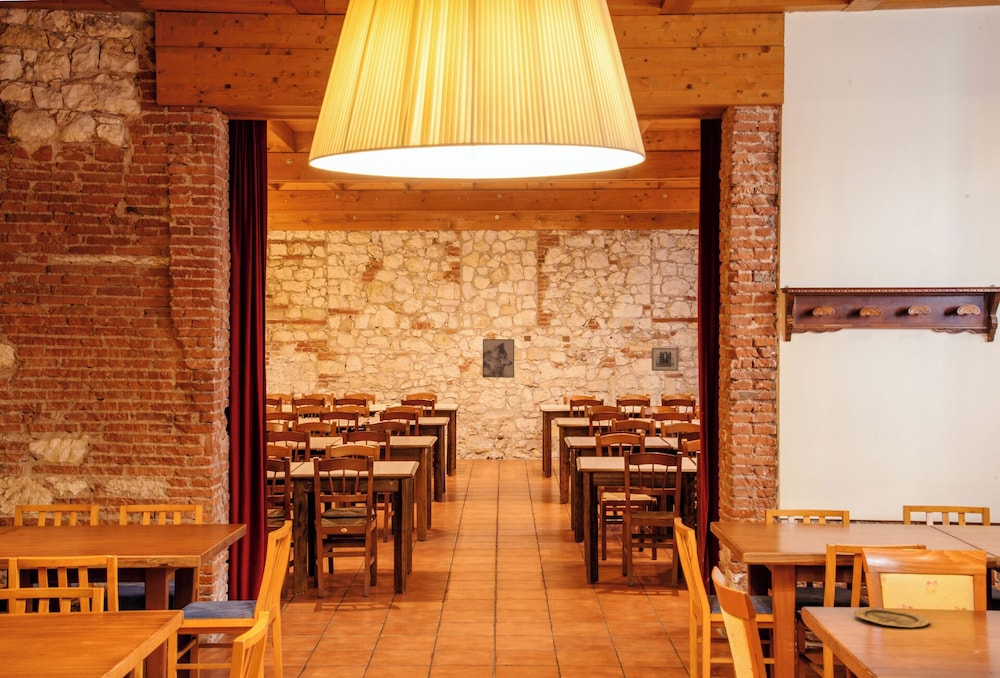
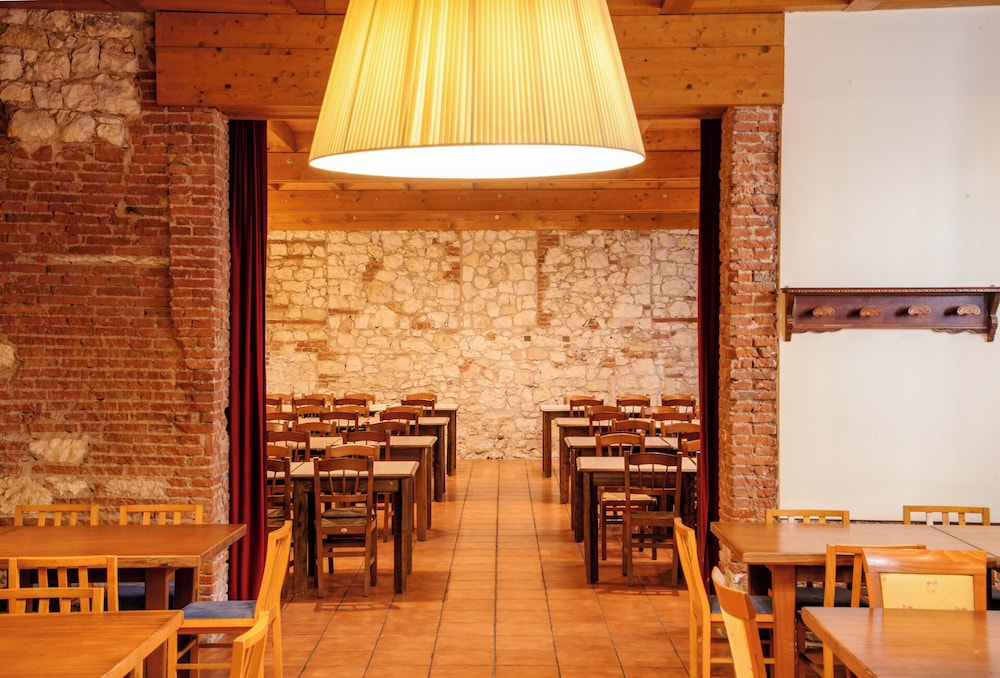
- wall art (665, 359)
- wall art (498, 358)
- plate (891, 617)
